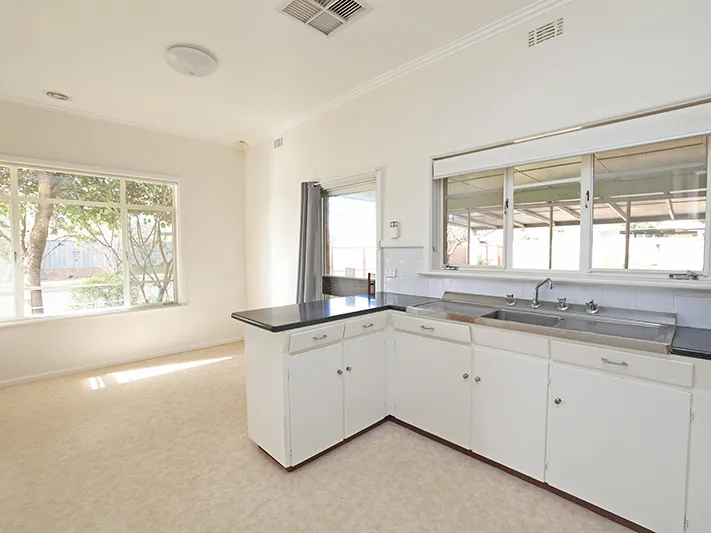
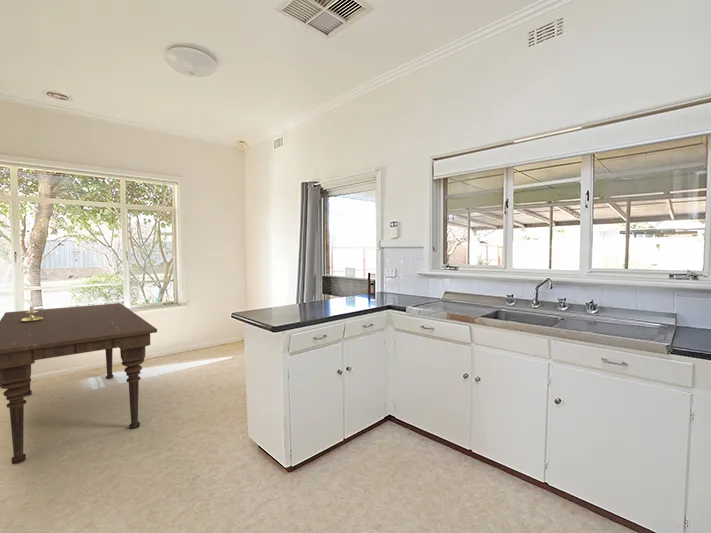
+ candle holder (31, 310)
+ dining table (72, 354)
